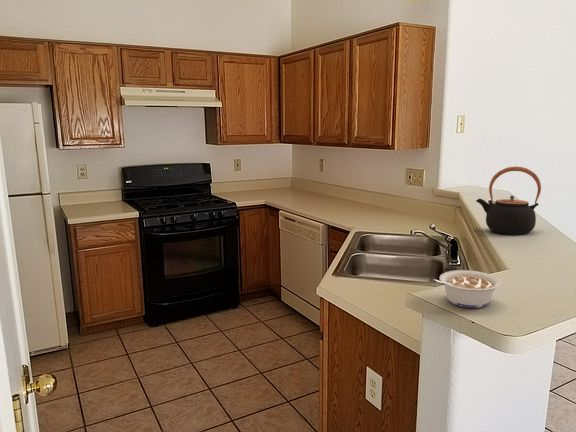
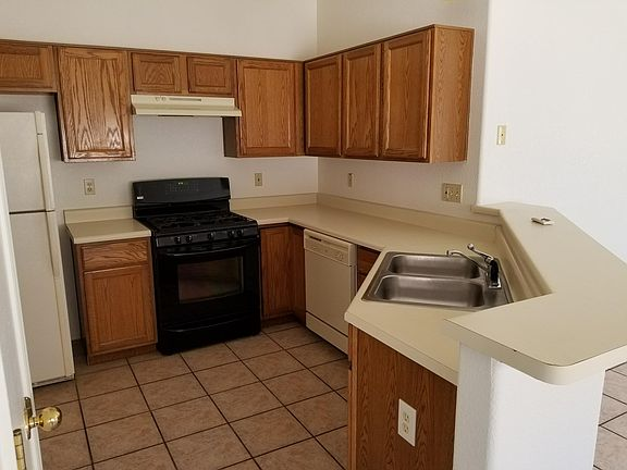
- legume (468, 288)
- teapot (507, 199)
